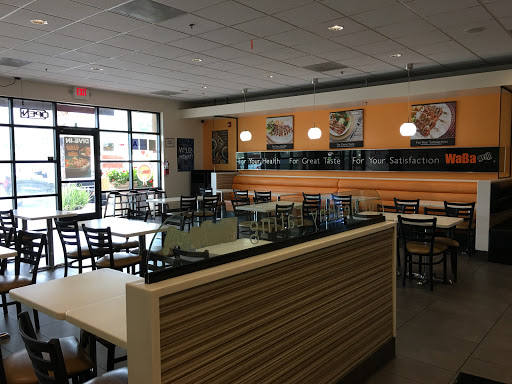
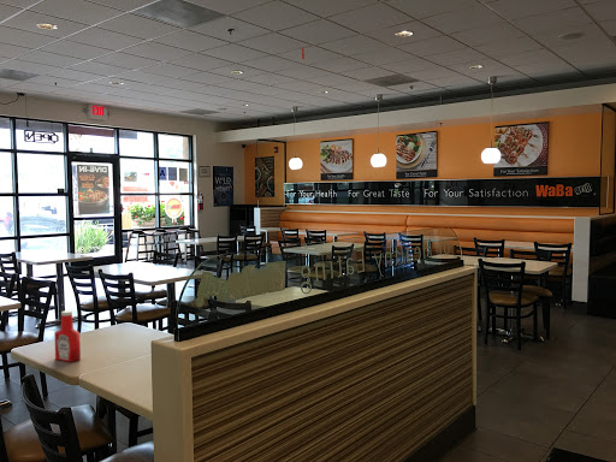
+ soap bottle (66, 334)
